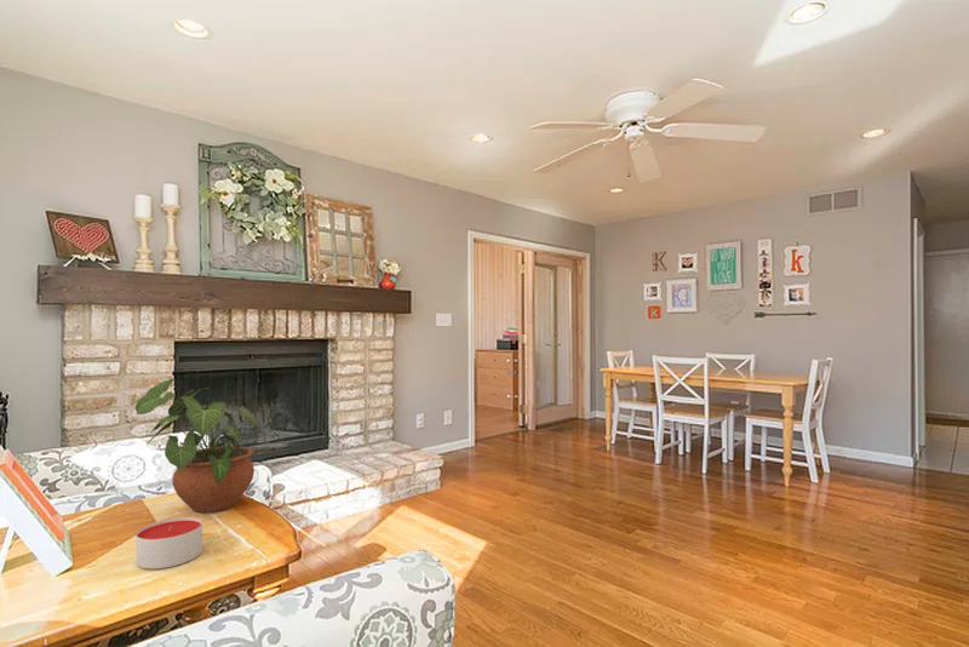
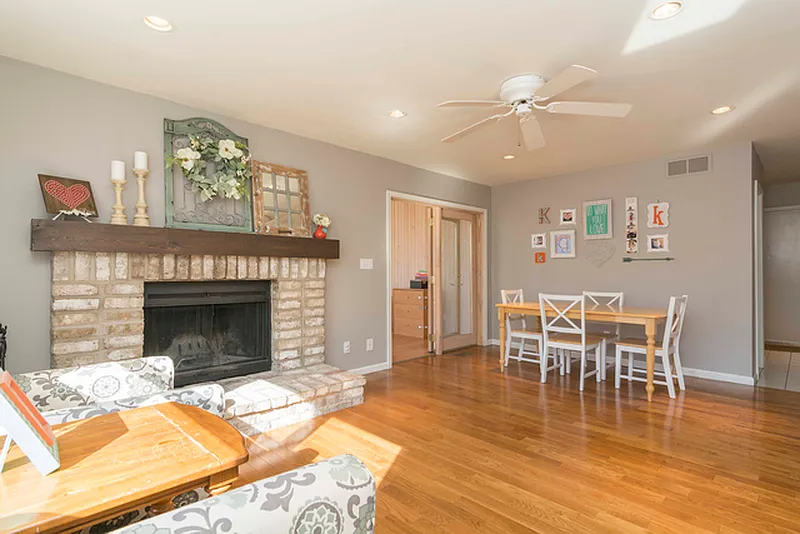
- candle (170, 540)
- potted plant (196, 442)
